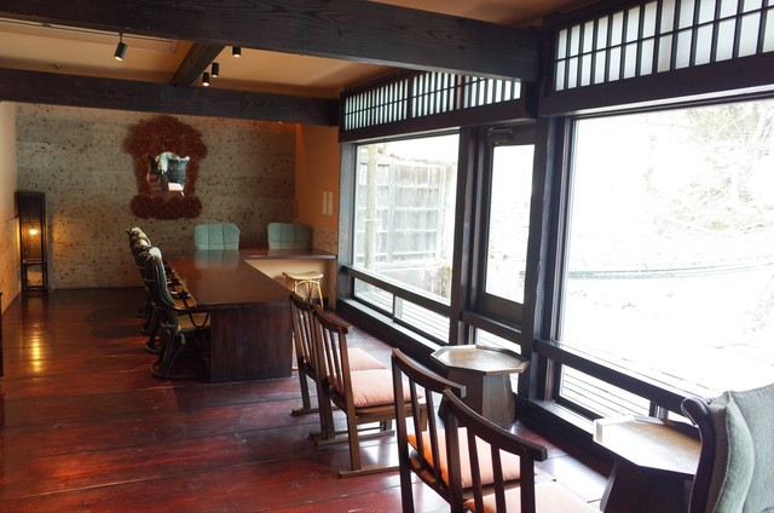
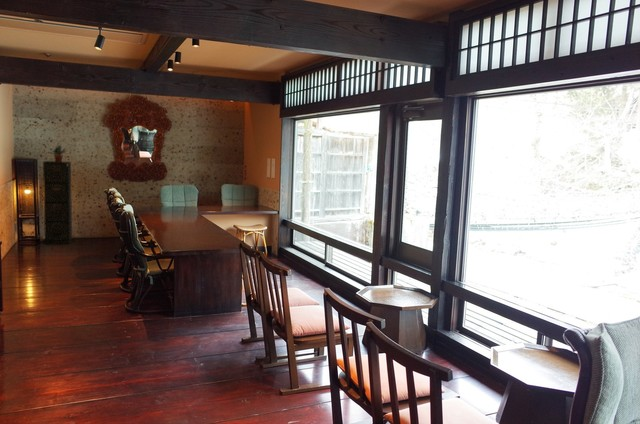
+ potted plant (58, 153)
+ filing cabinet (58, 201)
